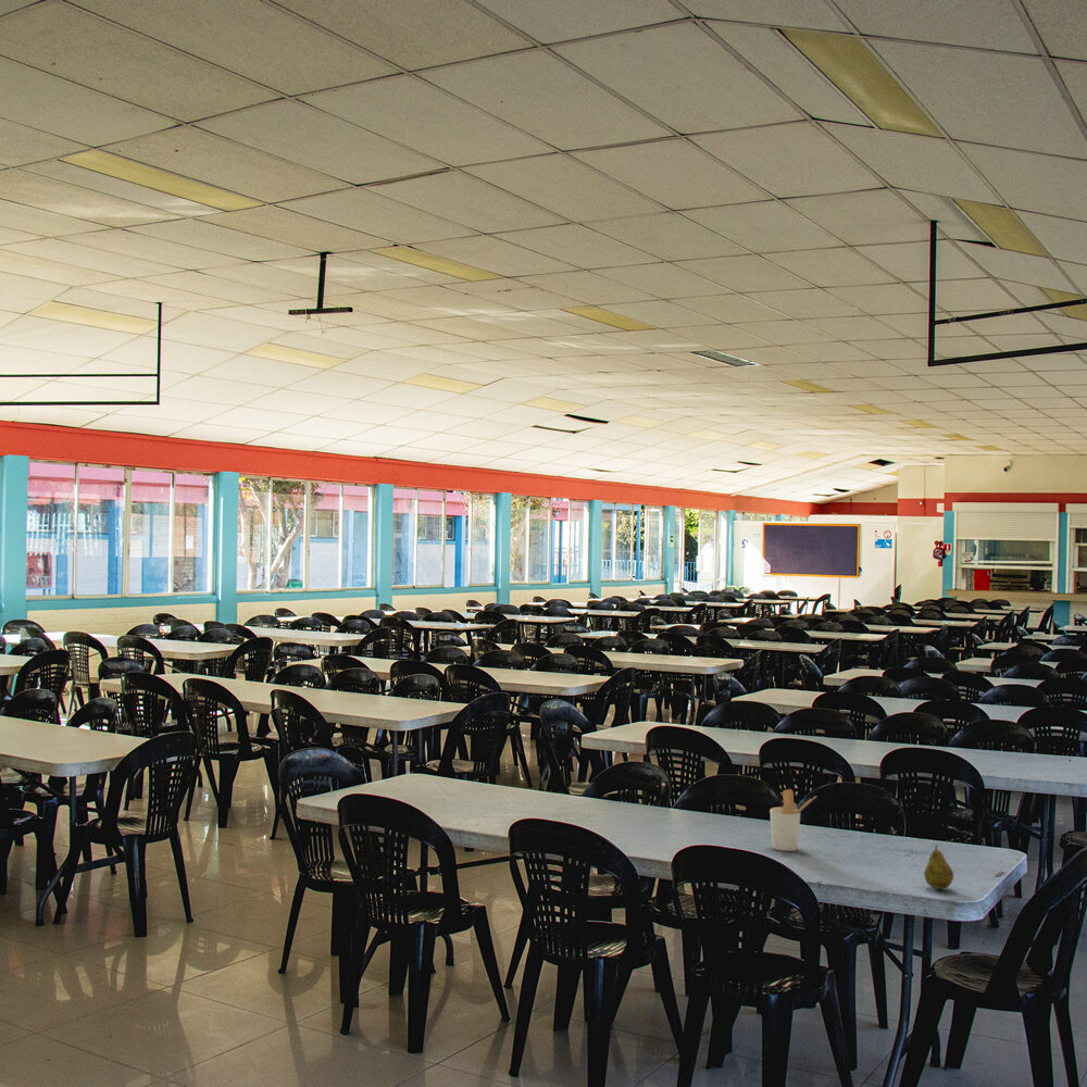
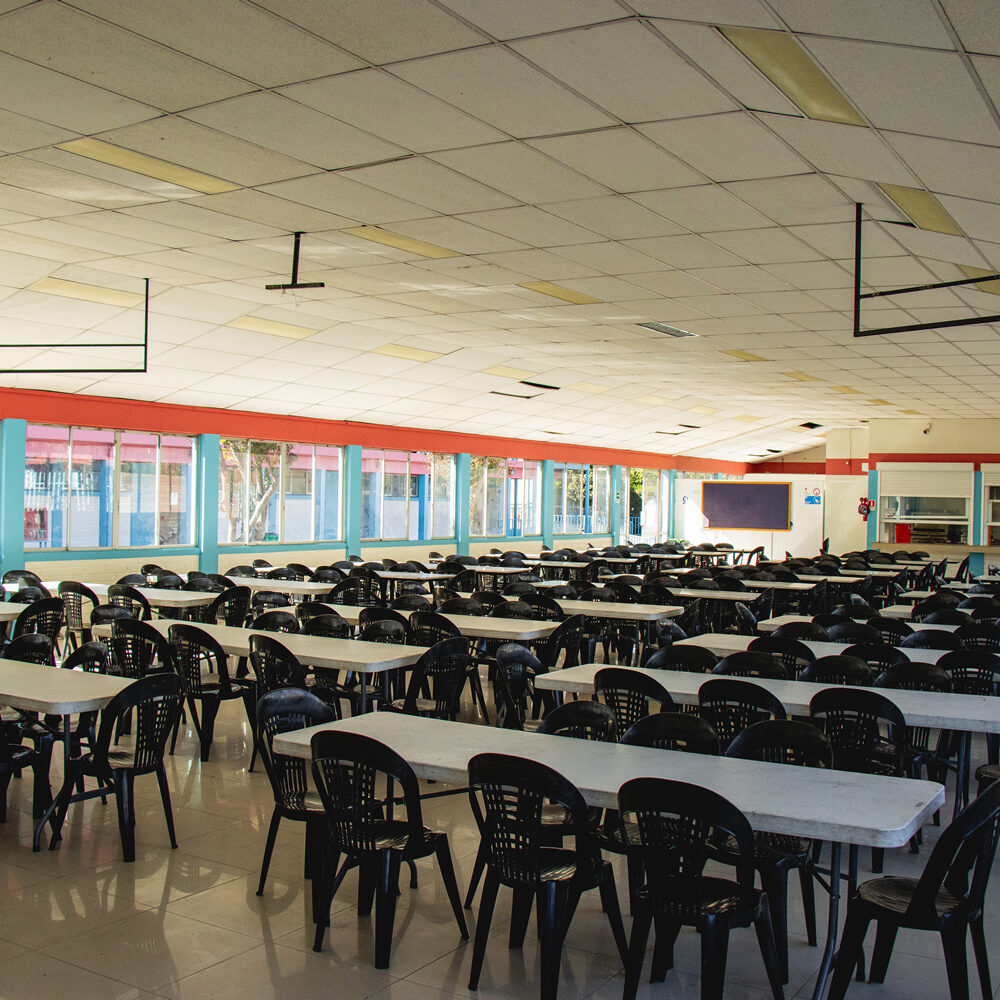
- utensil holder (792, 821)
- fruit (938, 867)
